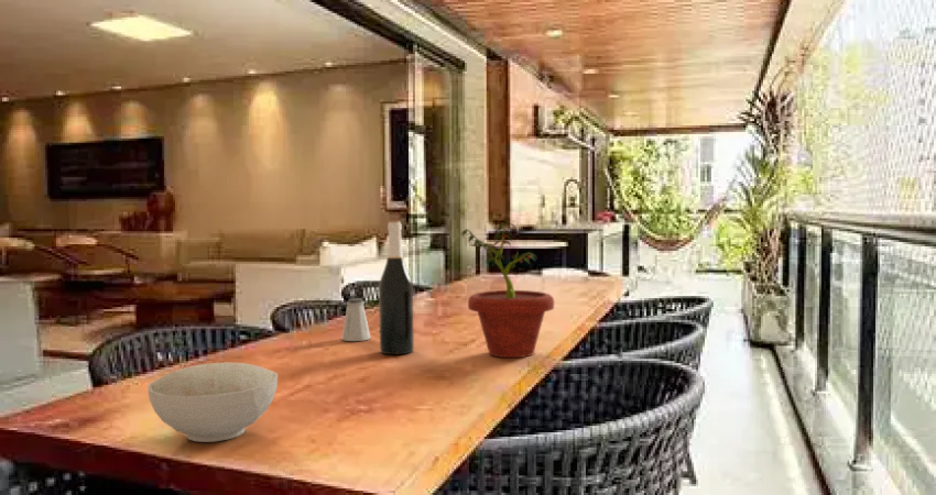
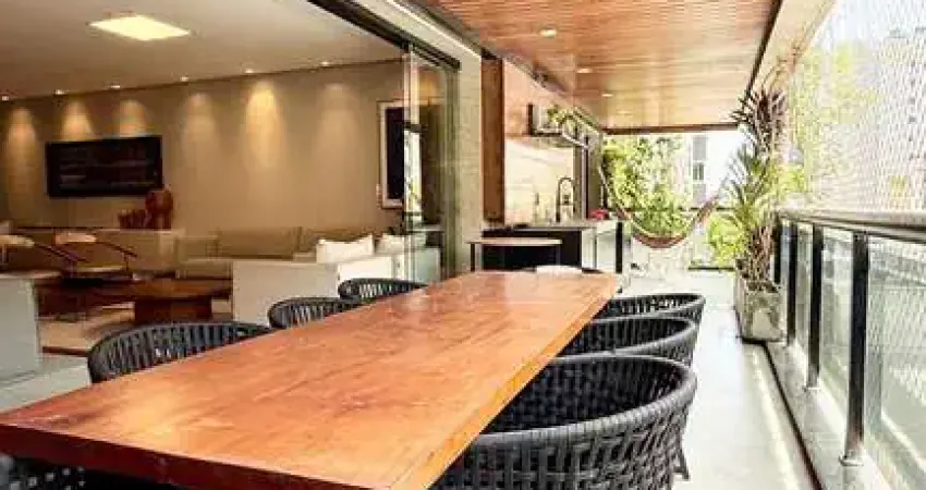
- saltshaker (356, 318)
- wine bottle (395, 286)
- potted plant (507, 285)
- bowl (215, 399)
